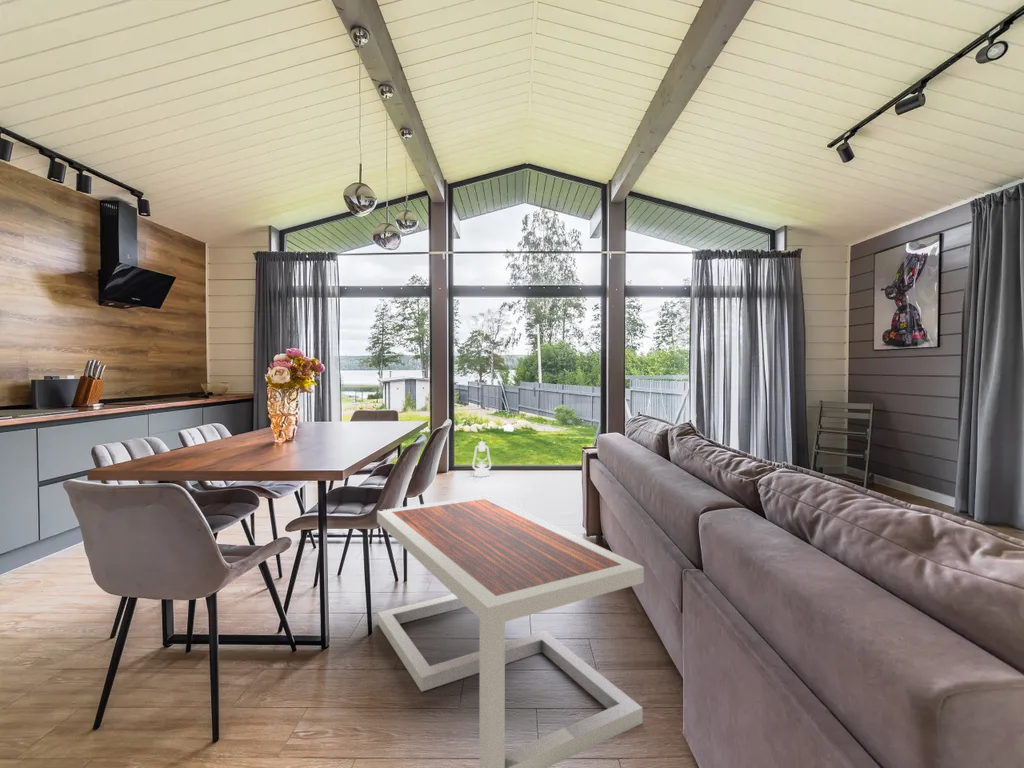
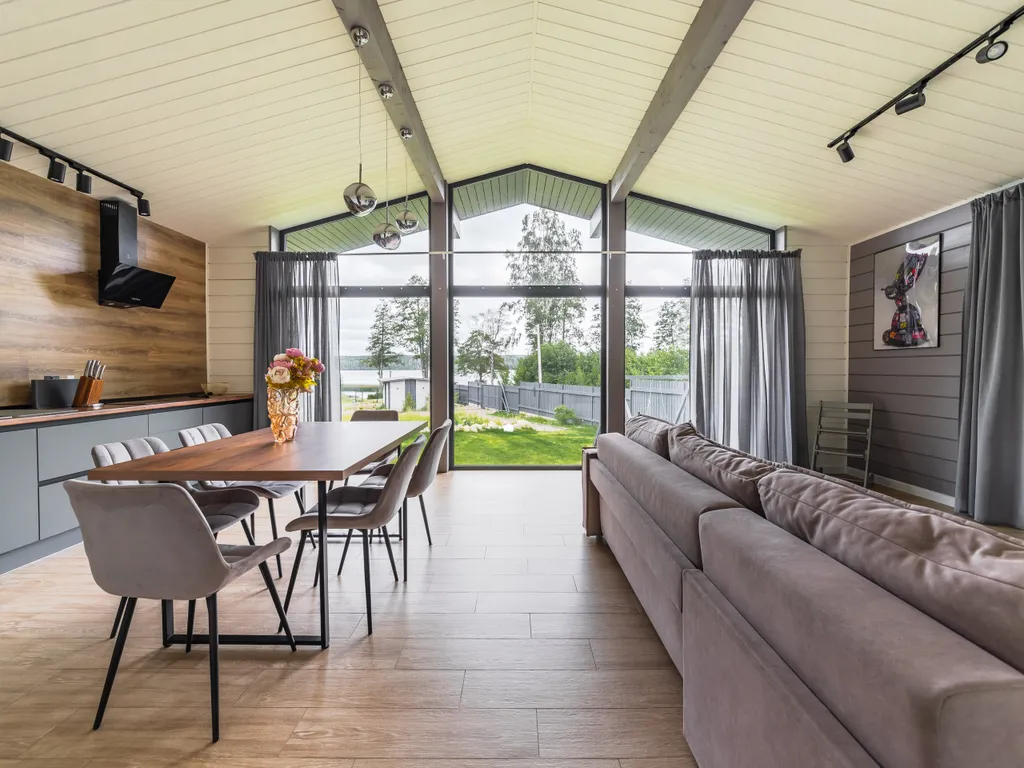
- coffee table (488, 599)
- lantern (484, 459)
